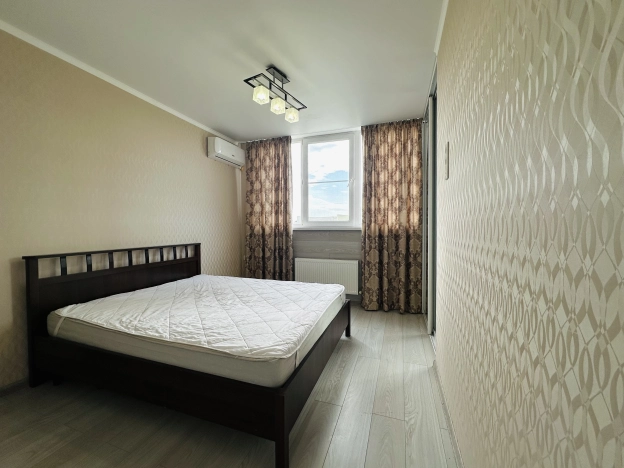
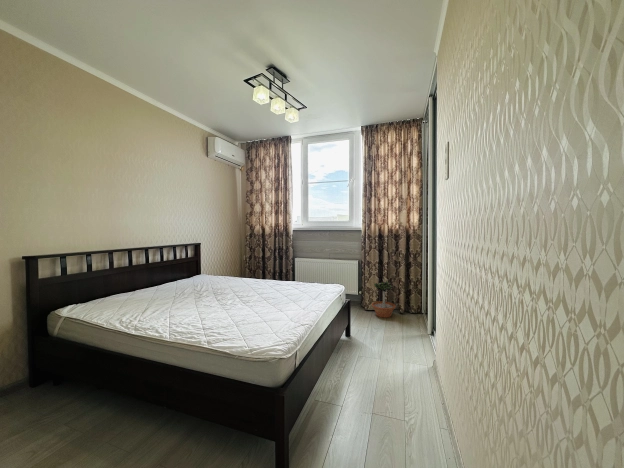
+ potted tree (383, 296)
